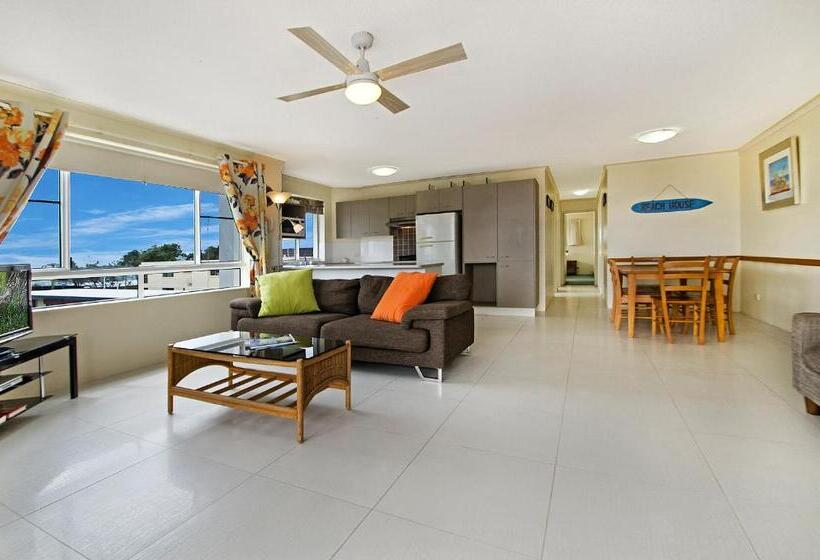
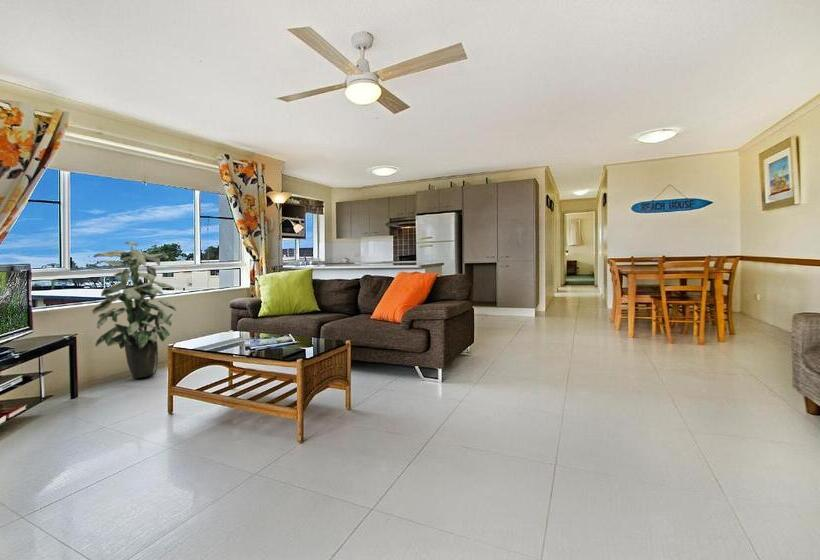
+ indoor plant (135, 310)
